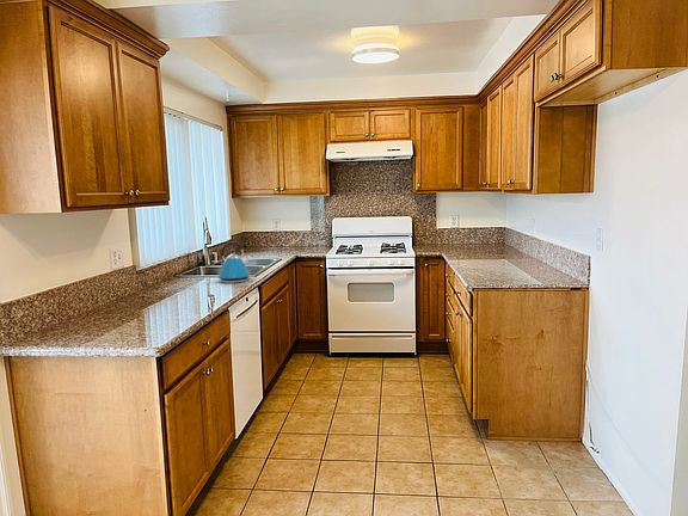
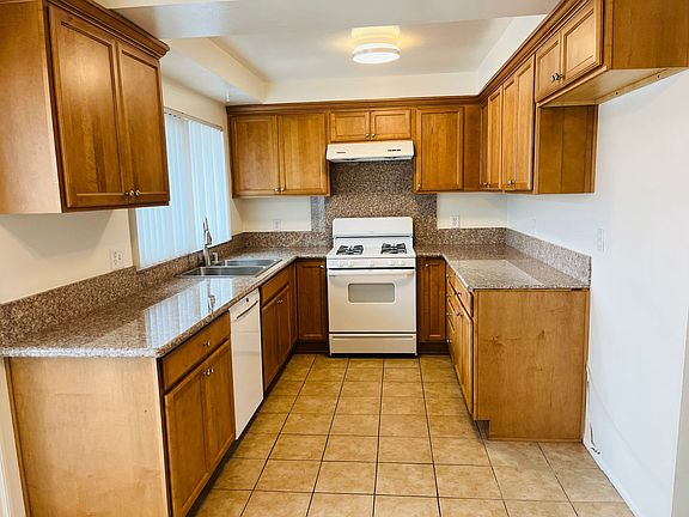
- kettle (232, 260)
